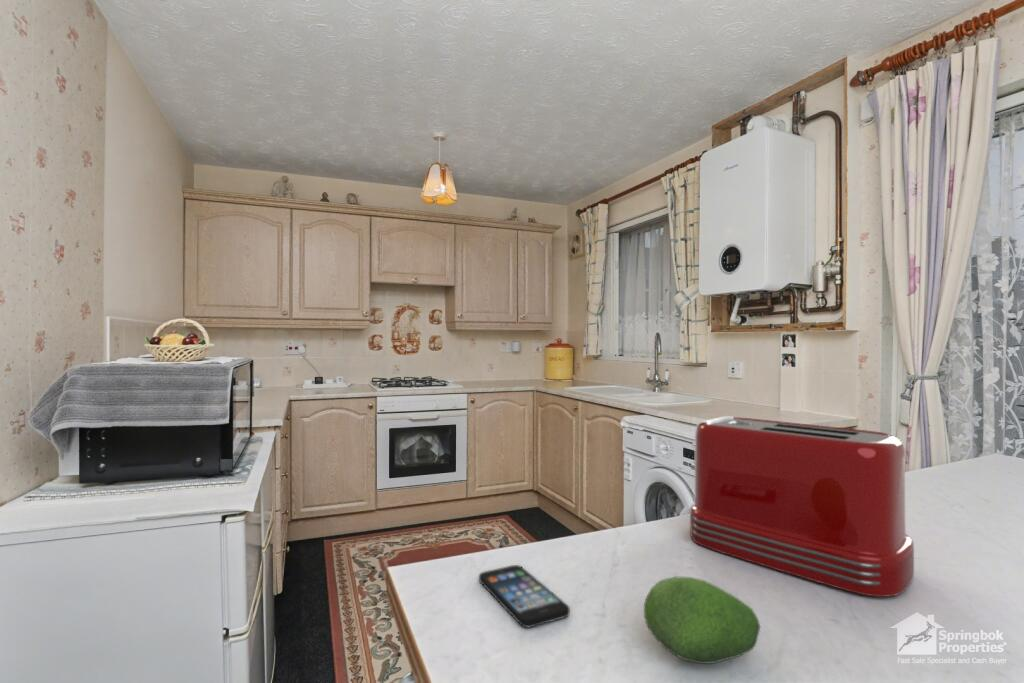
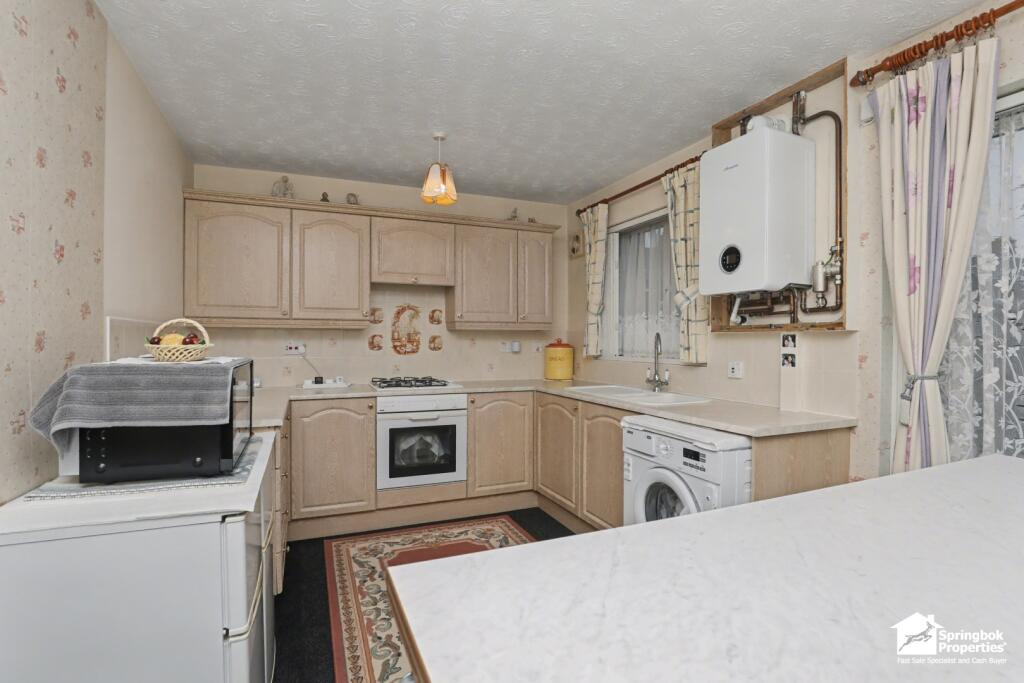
- smartphone (521, 592)
- toaster (791, 489)
- fruit (699, 616)
